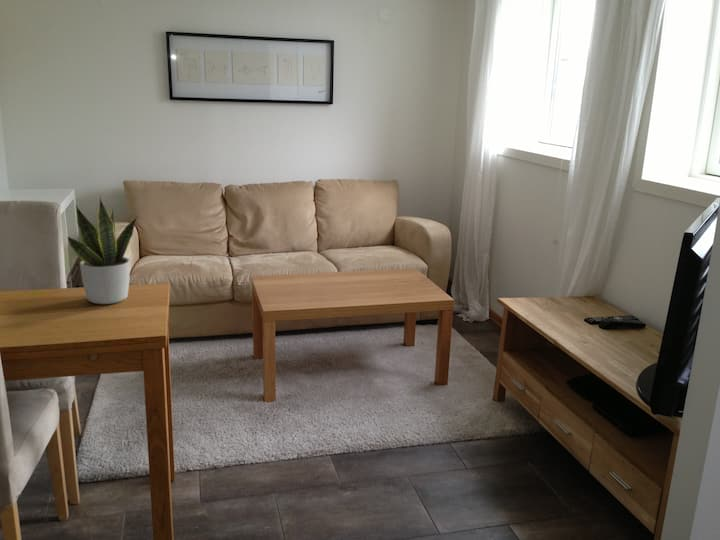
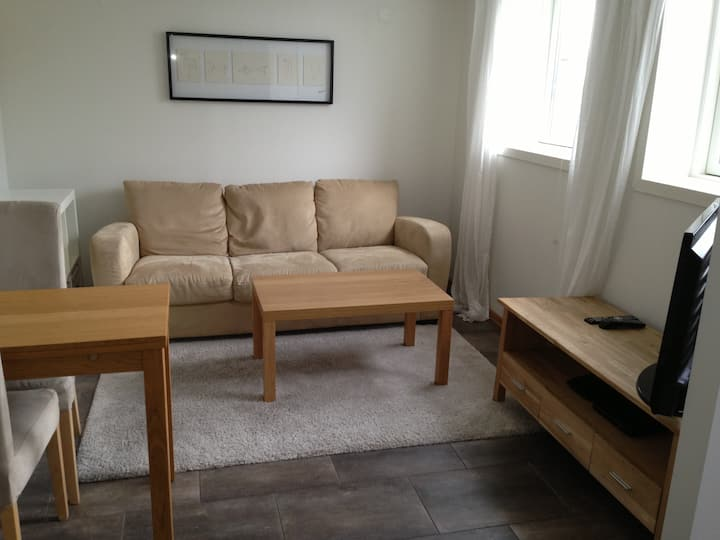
- potted plant (105, 247)
